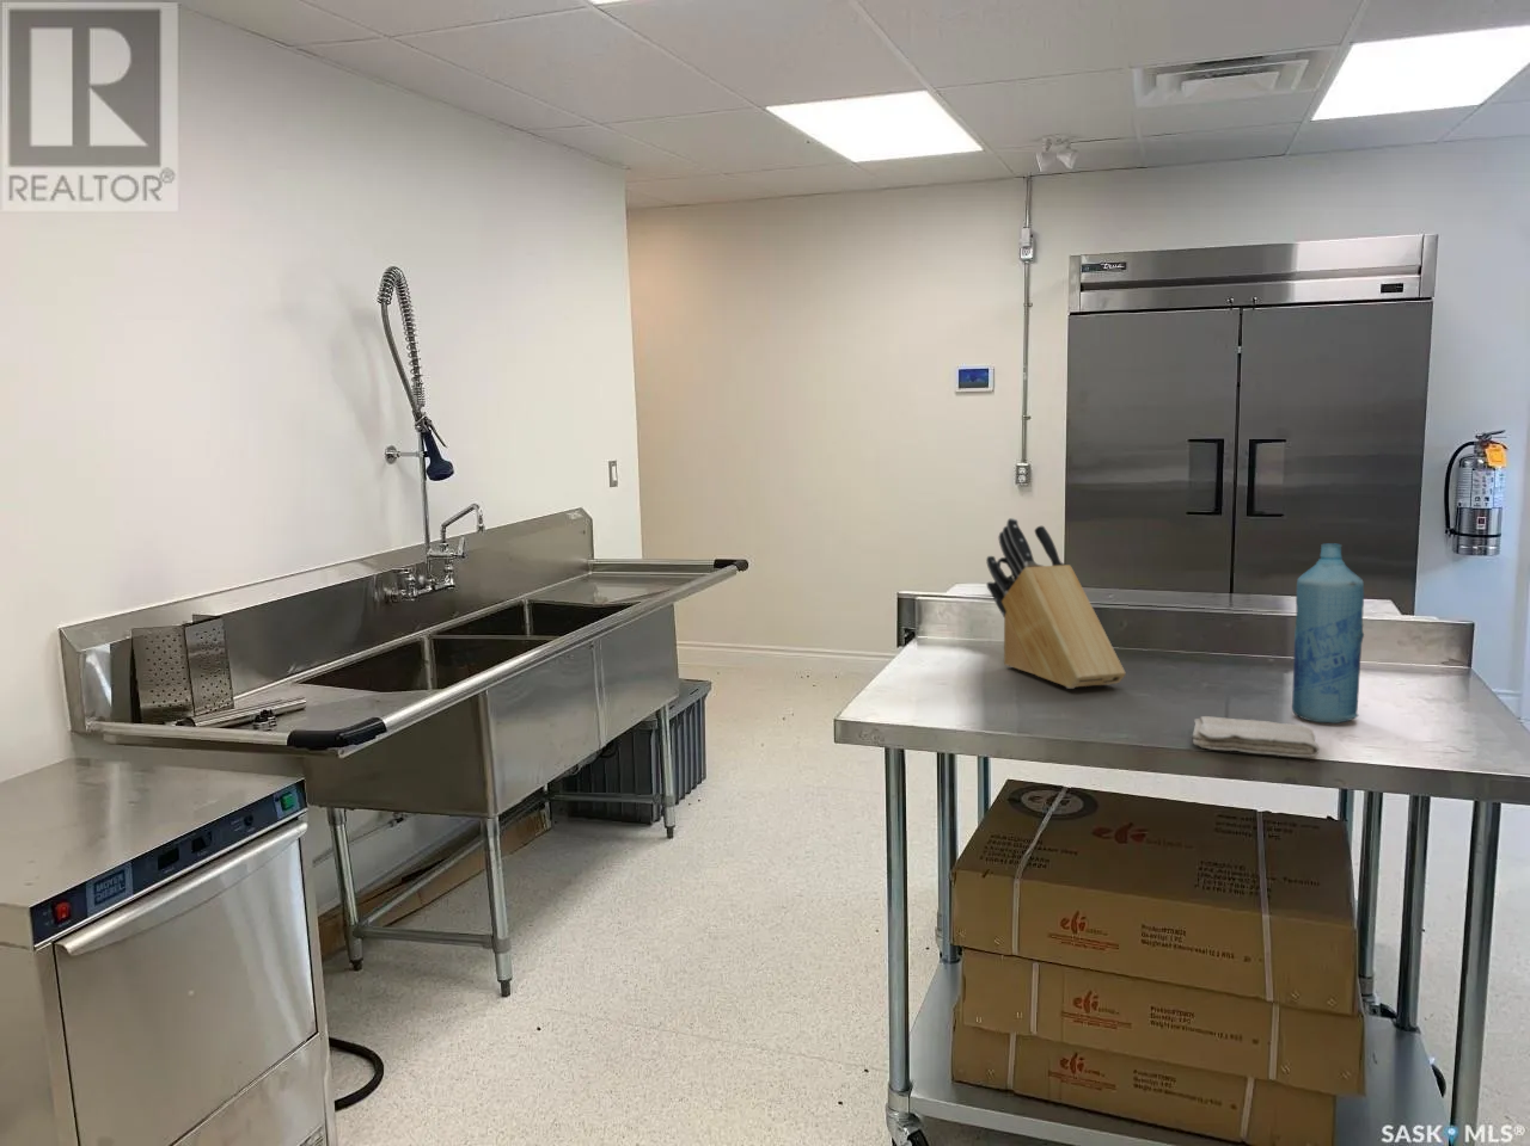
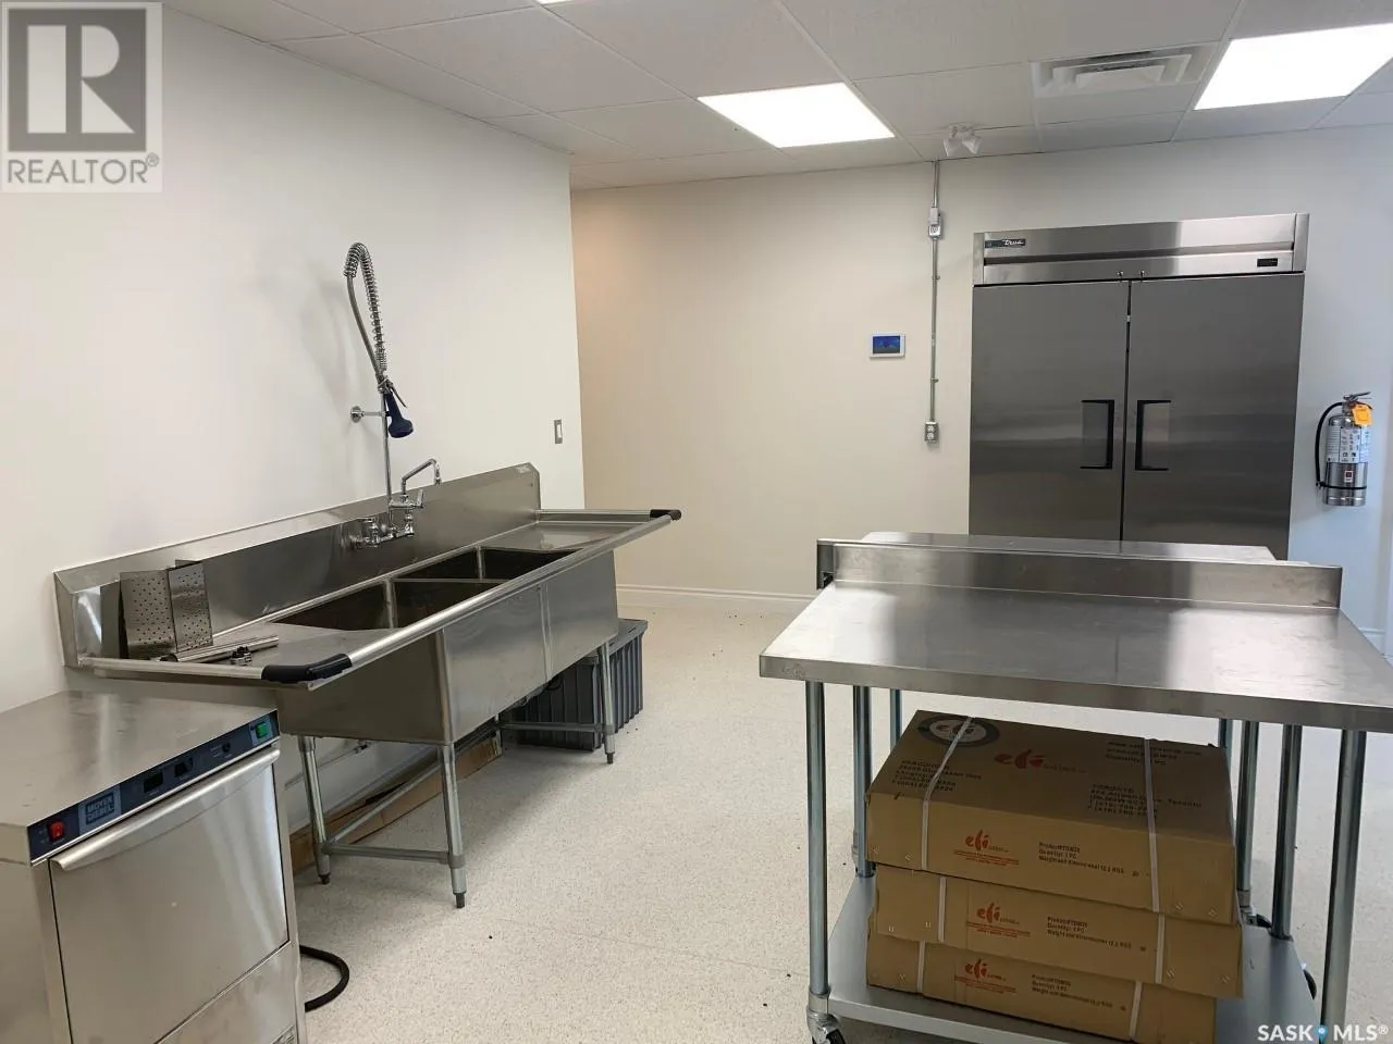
- washcloth (1253, 734)
- knife block (1049, 597)
- bottle (1328, 632)
